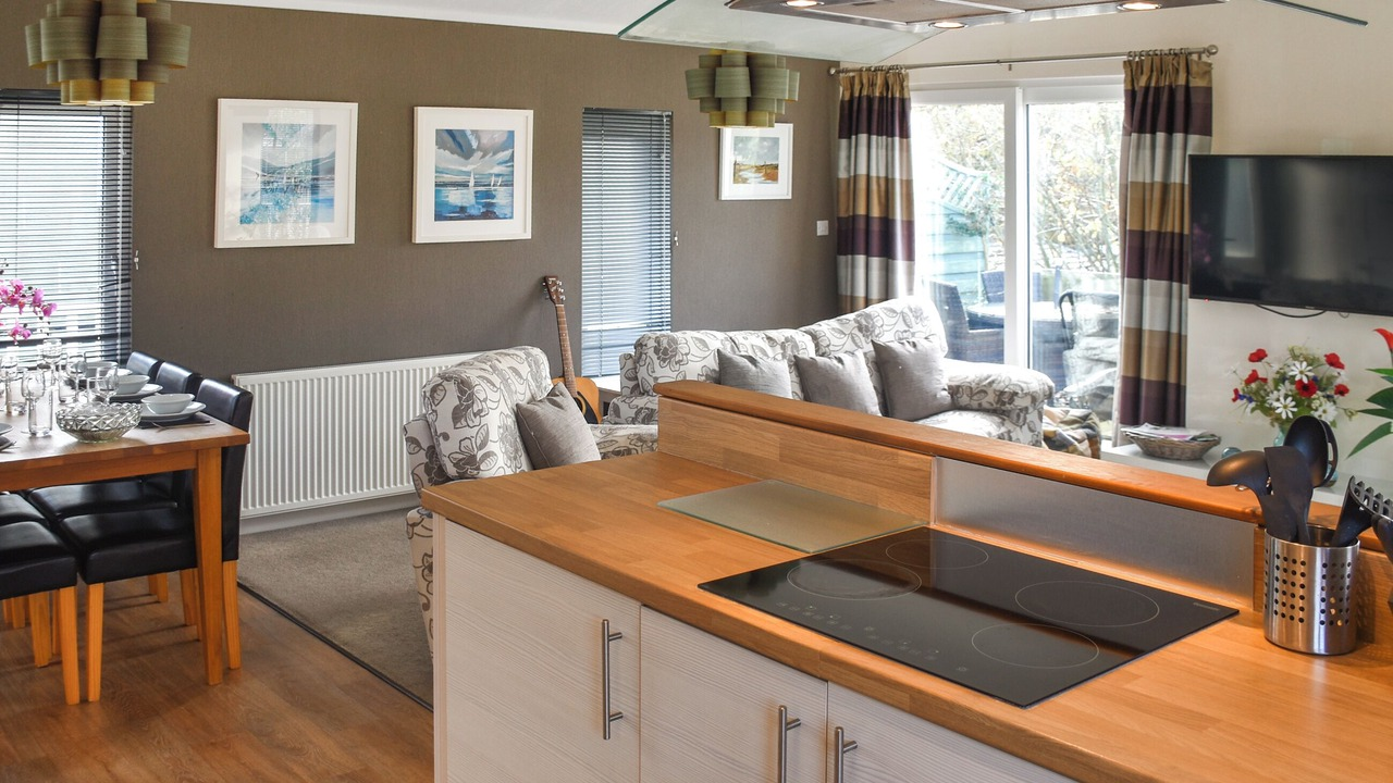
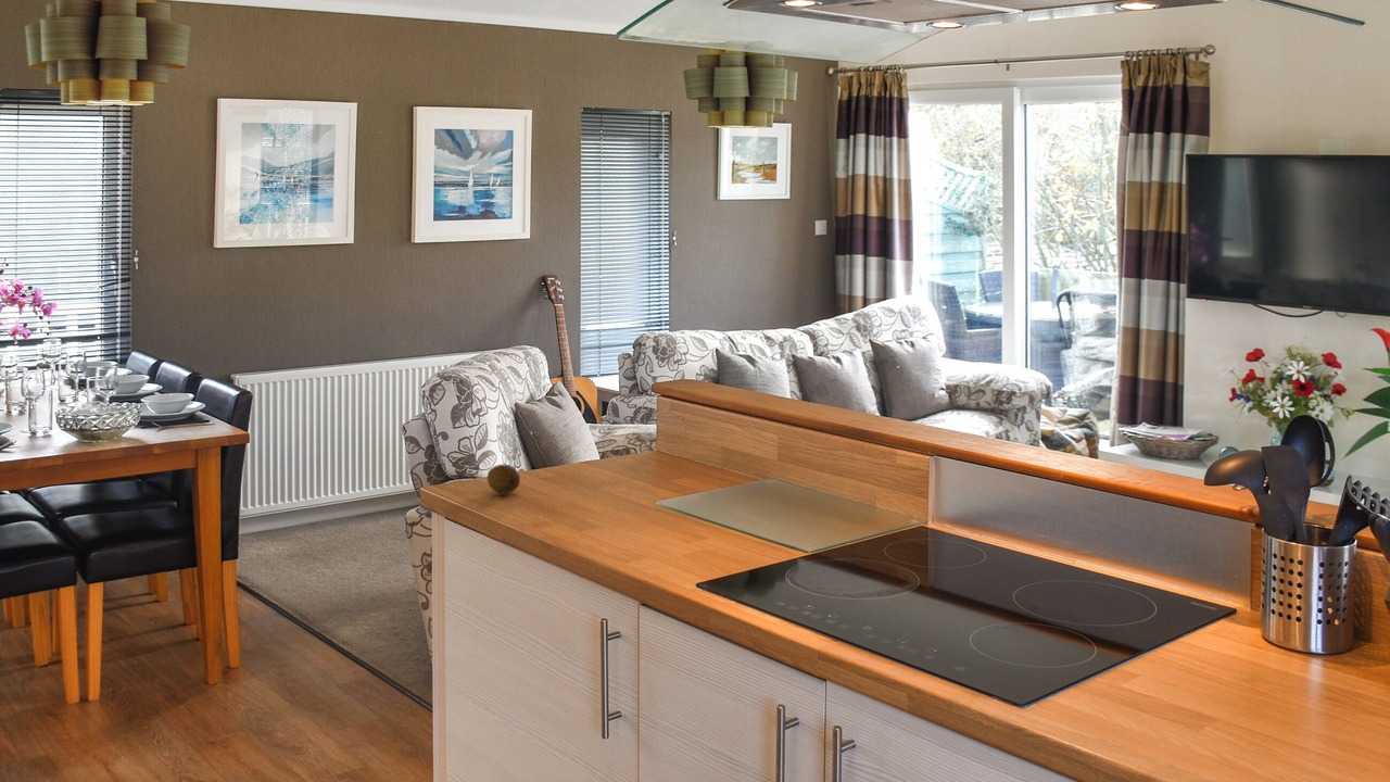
+ fruit (503, 478)
